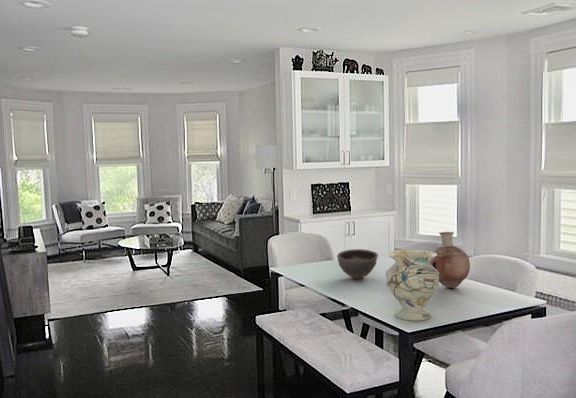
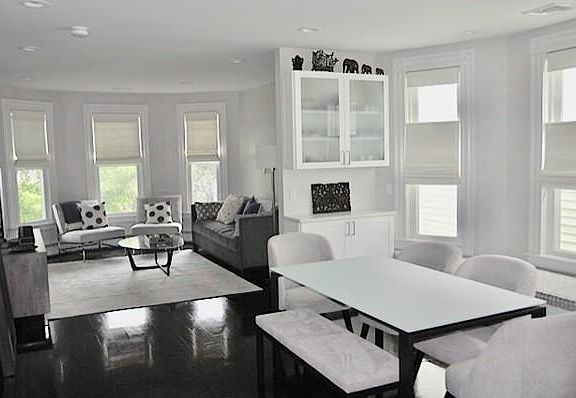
- decorative vase (412, 284)
- vase (449, 259)
- bowl (357, 265)
